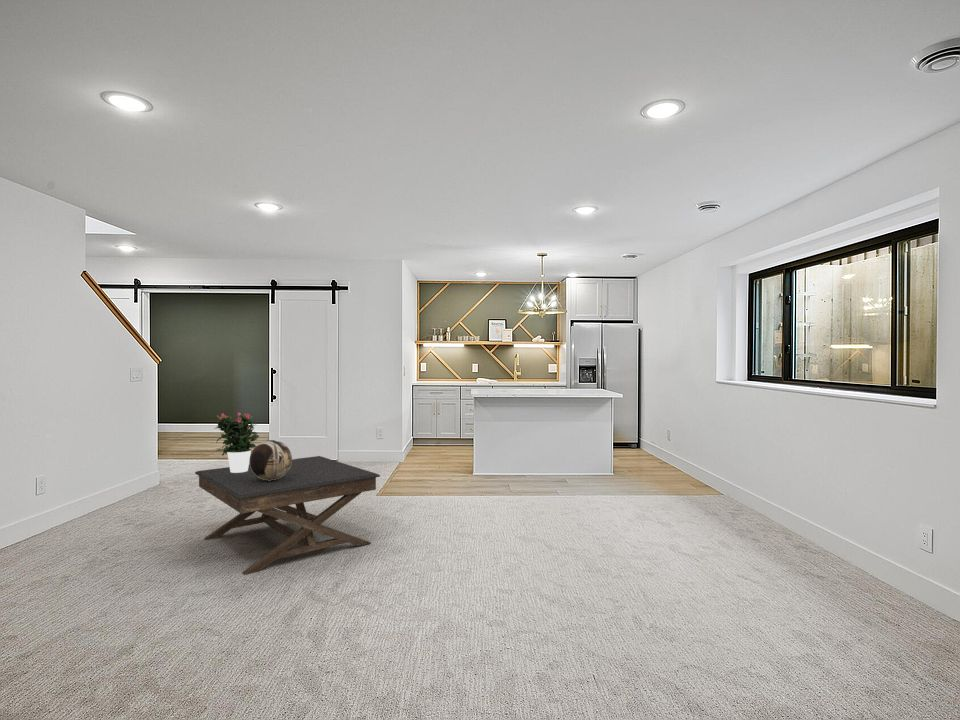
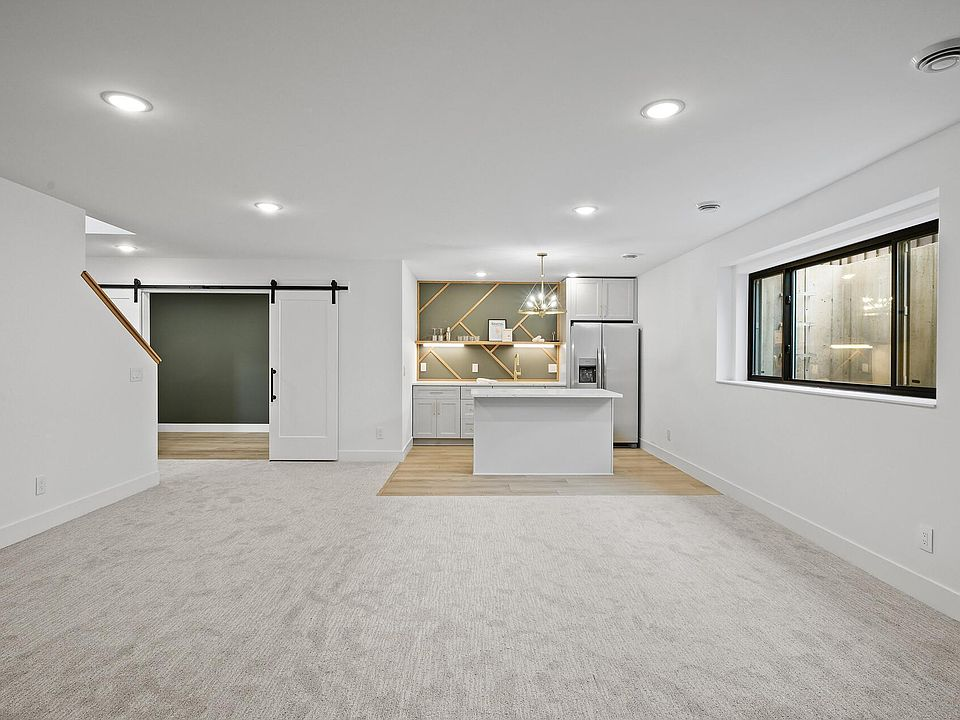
- potted flower (237, 441)
- coffee table (286, 506)
- decorative bowl (270, 459)
